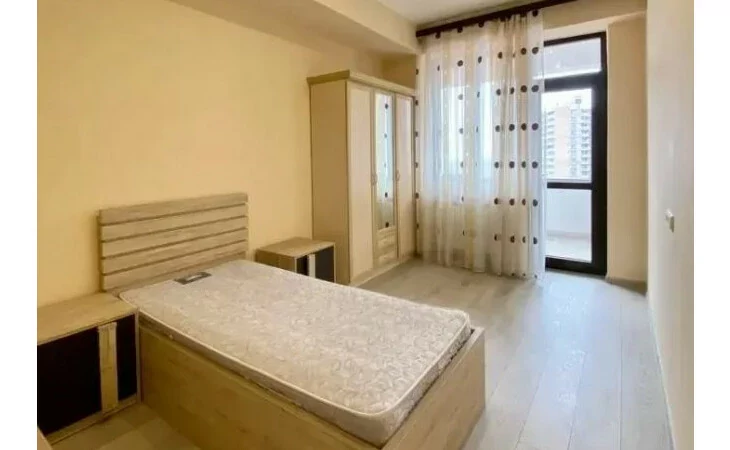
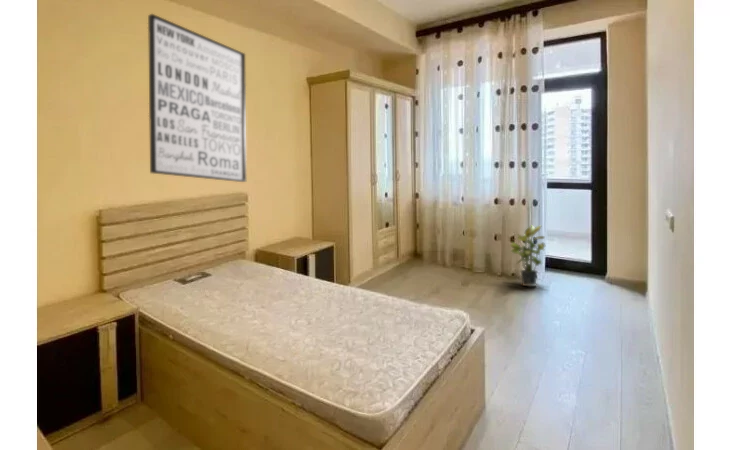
+ potted plant (527, 255)
+ wall art (202, 107)
